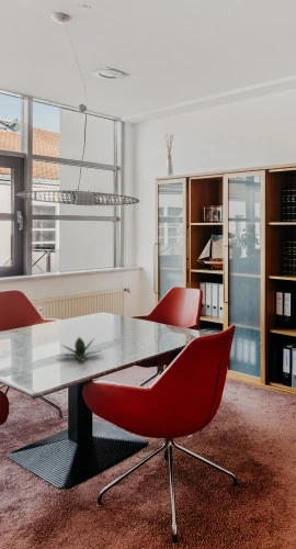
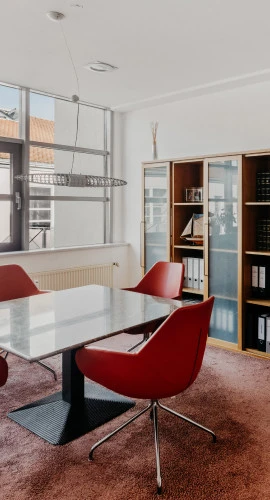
- plant (80, 347)
